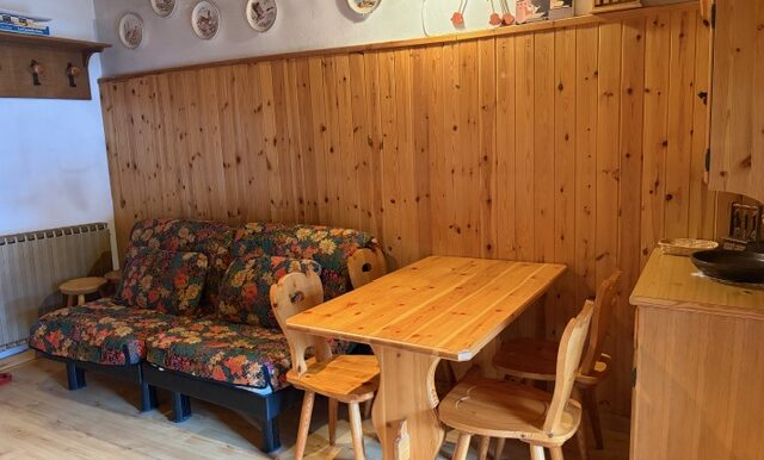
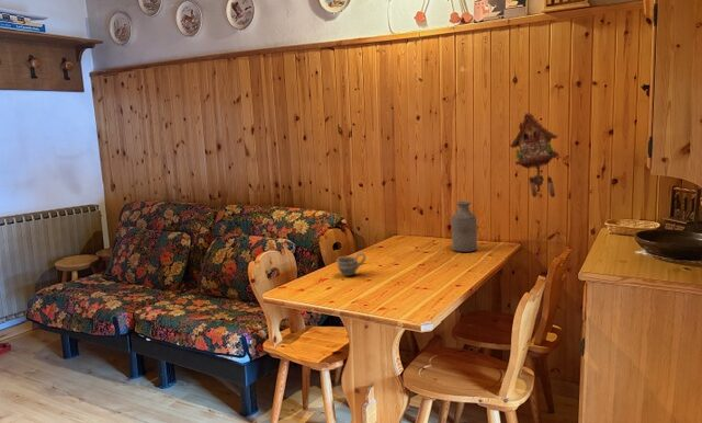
+ bottle (464, 226)
+ cuckoo clock (533, 155)
+ cup (350, 264)
